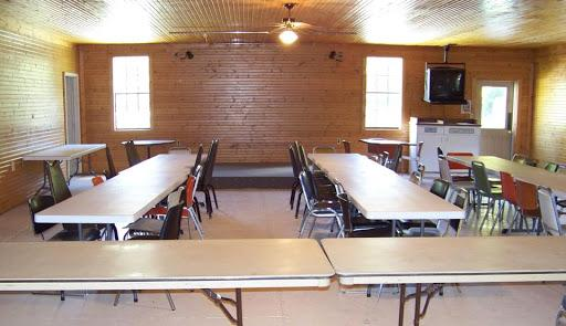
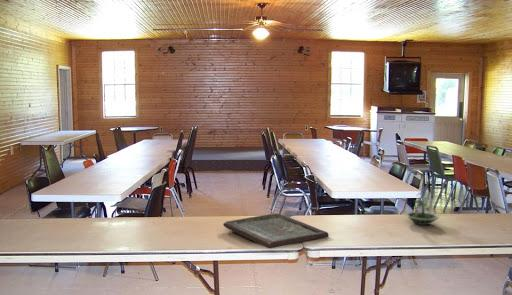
+ terrarium (423, 199)
+ board game (274, 228)
